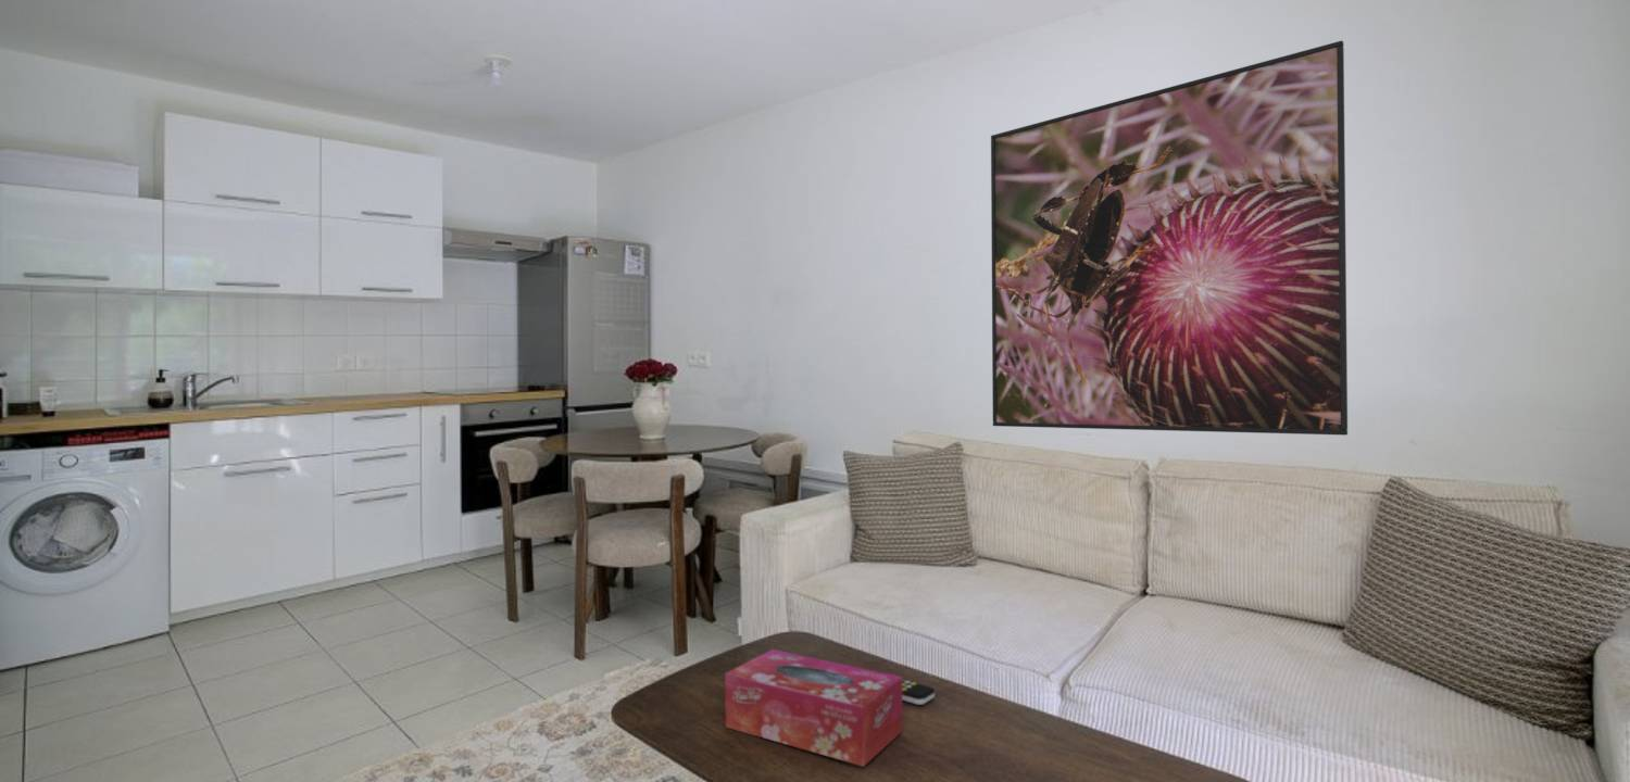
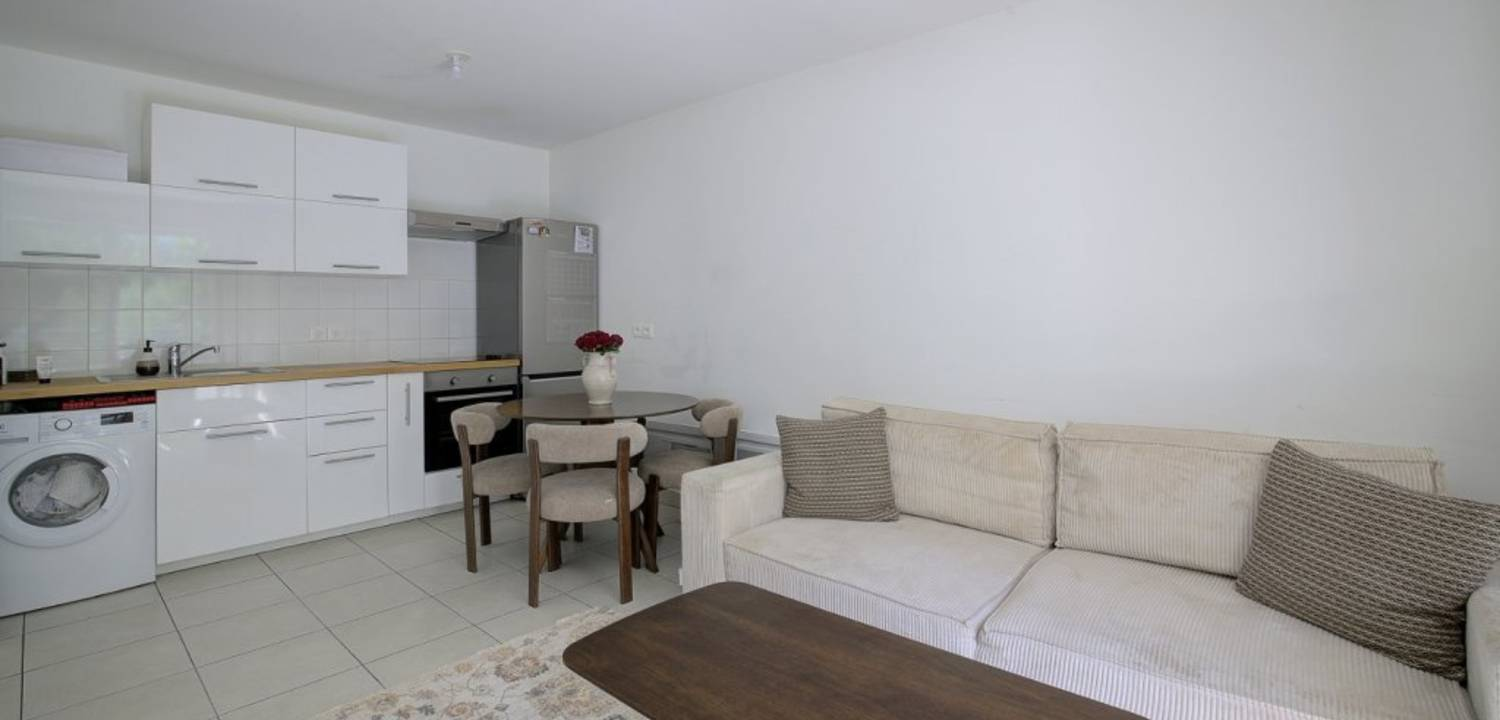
- remote control (902, 689)
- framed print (1142, 262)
- tissue box (813, 702)
